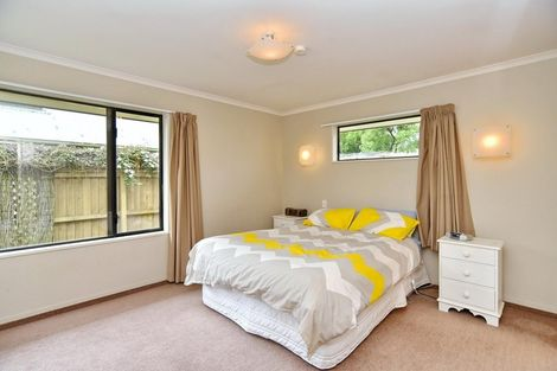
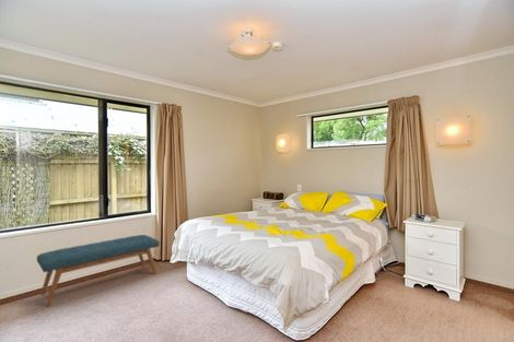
+ bench (103, 262)
